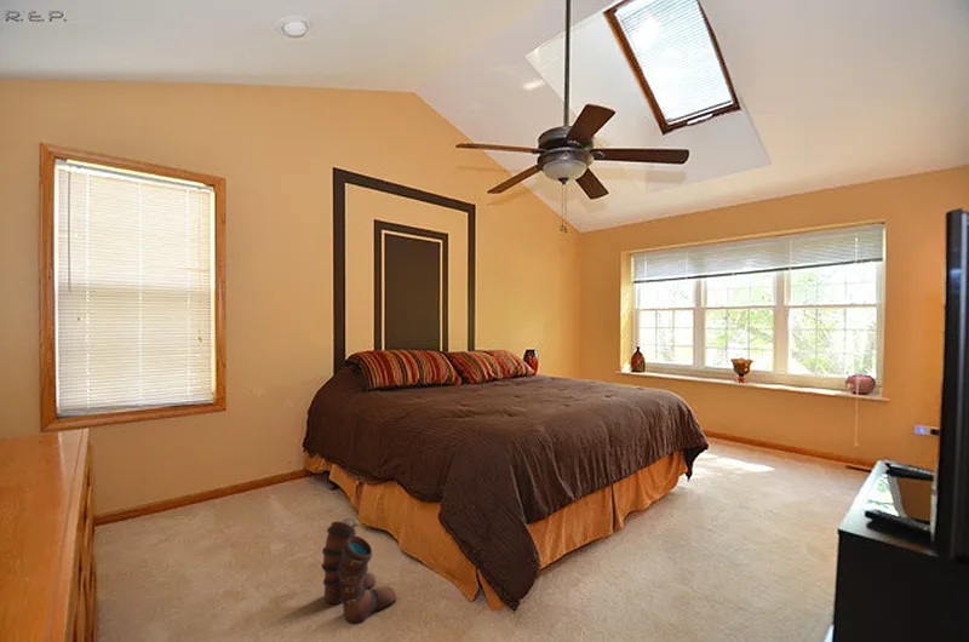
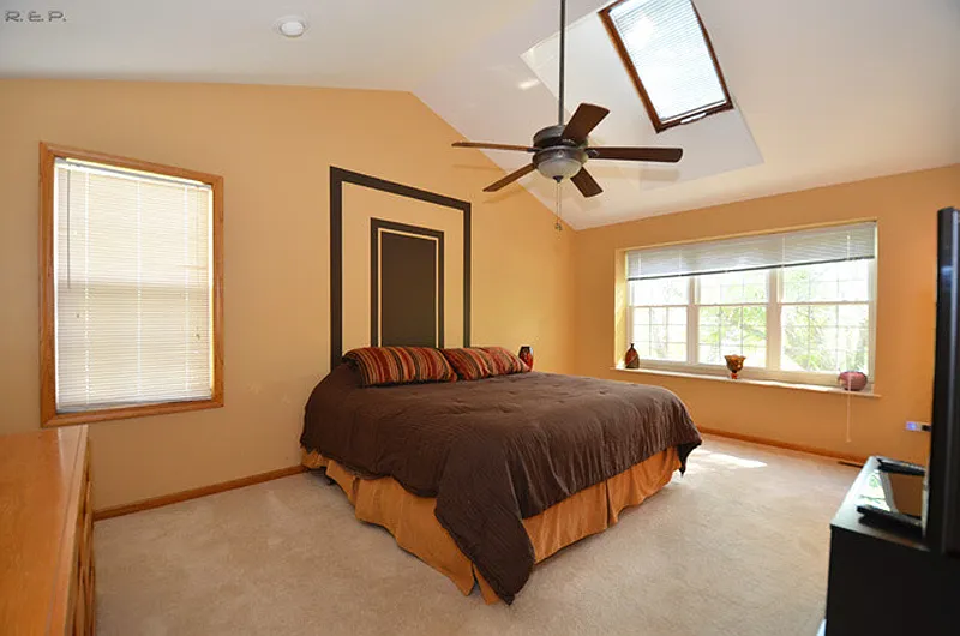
- boots (354, 558)
